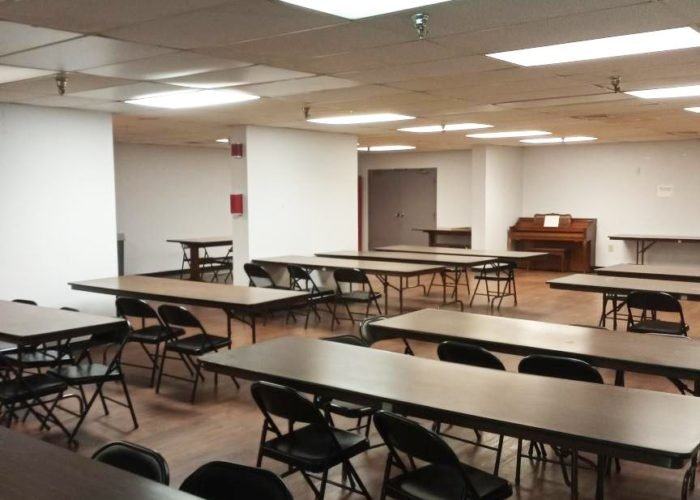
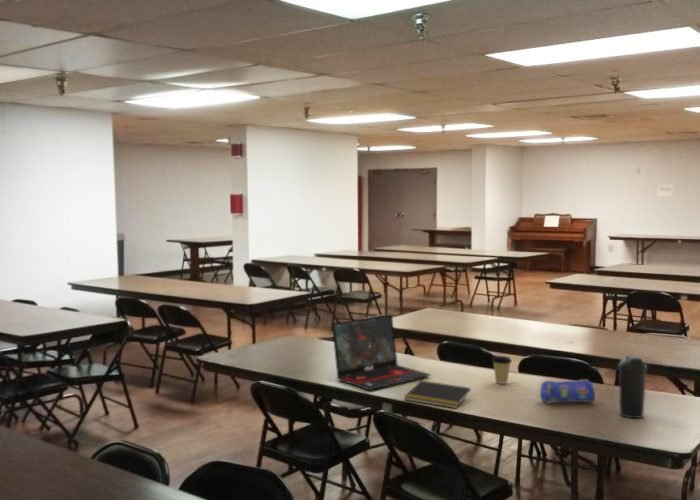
+ water bottle (632, 385)
+ coffee cup (501, 369)
+ pencil case (567, 390)
+ laptop (381, 350)
+ notepad (437, 393)
